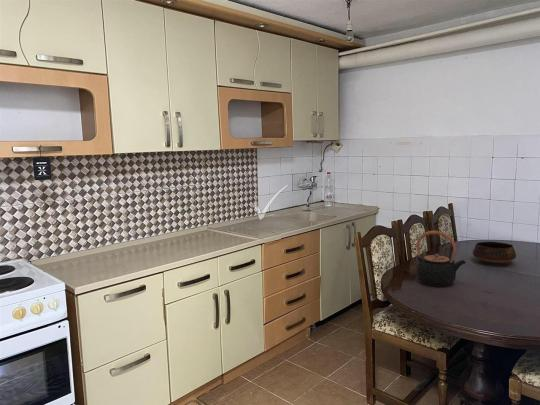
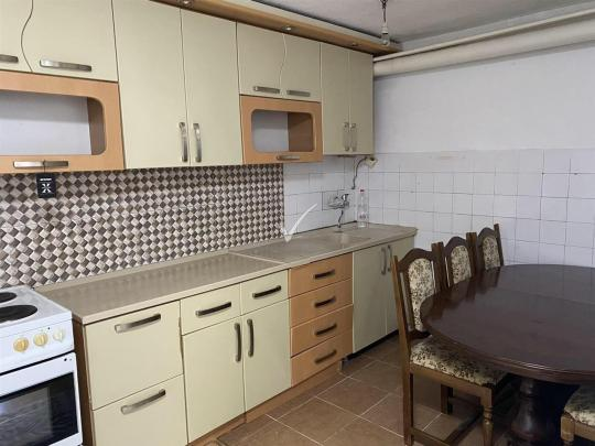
- bowl (494, 253)
- teapot (440, 257)
